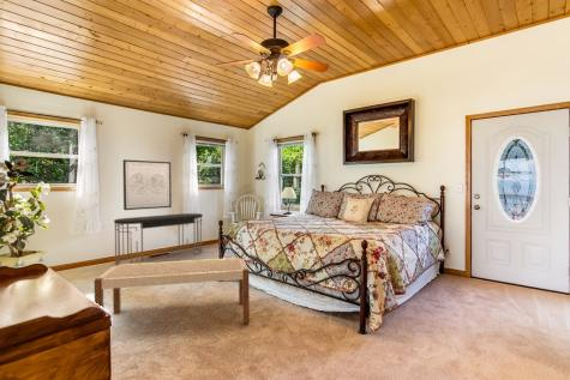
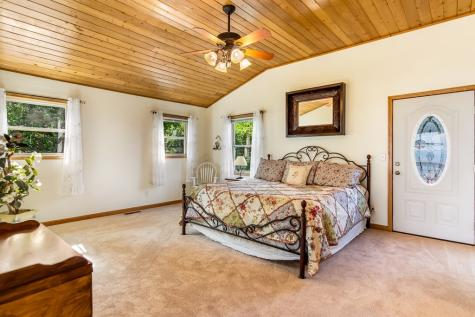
- wall art (148, 185)
- bench (179, 283)
- console table (162, 225)
